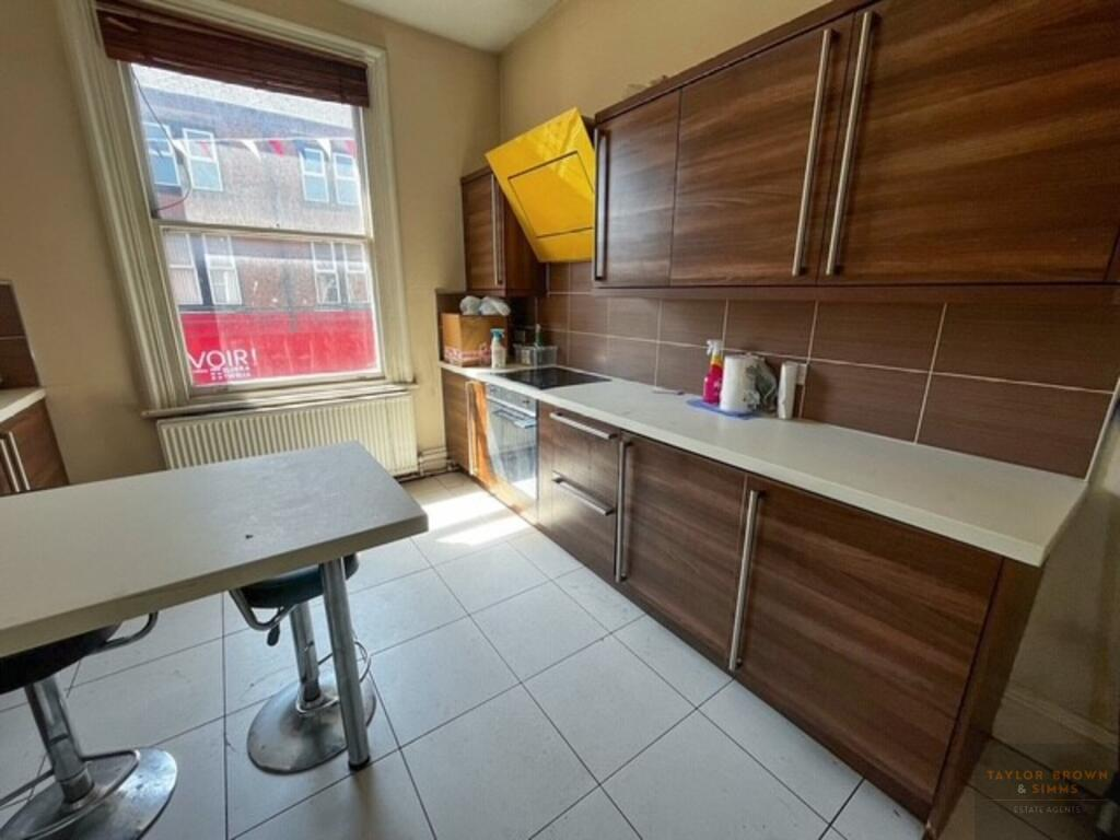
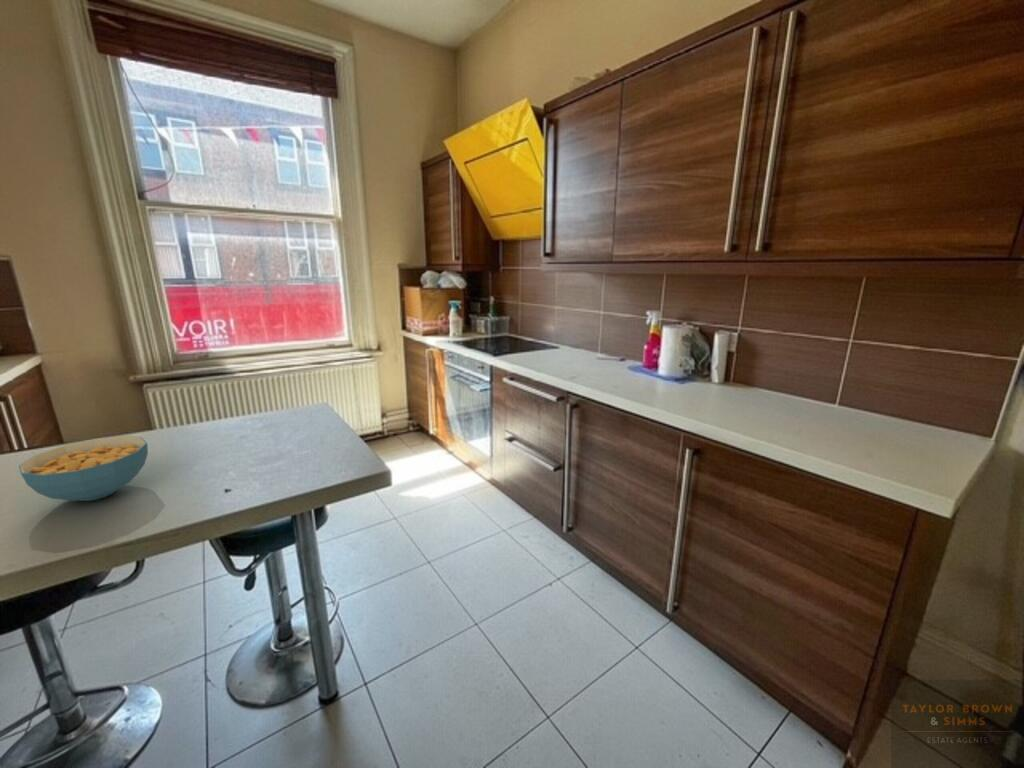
+ cereal bowl (92, 473)
